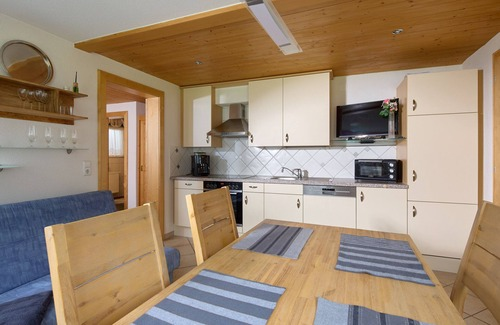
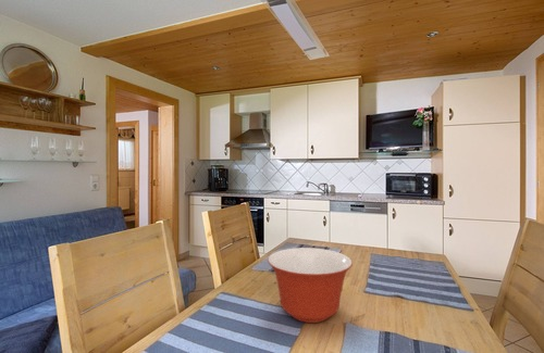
+ mixing bowl (309, 285)
